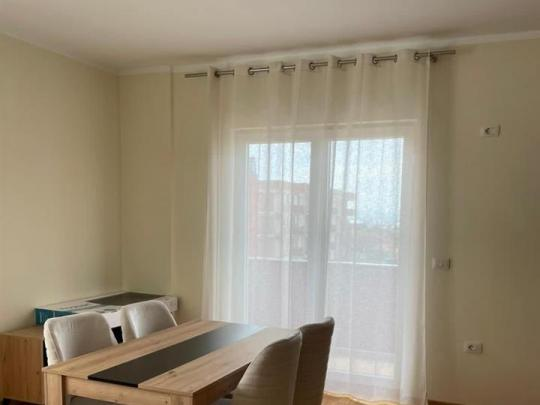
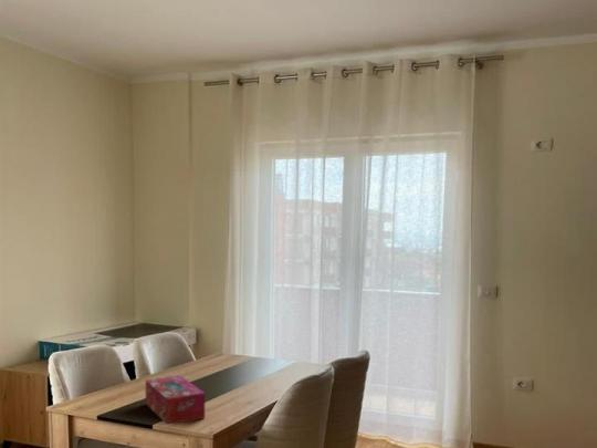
+ tissue box (174, 398)
